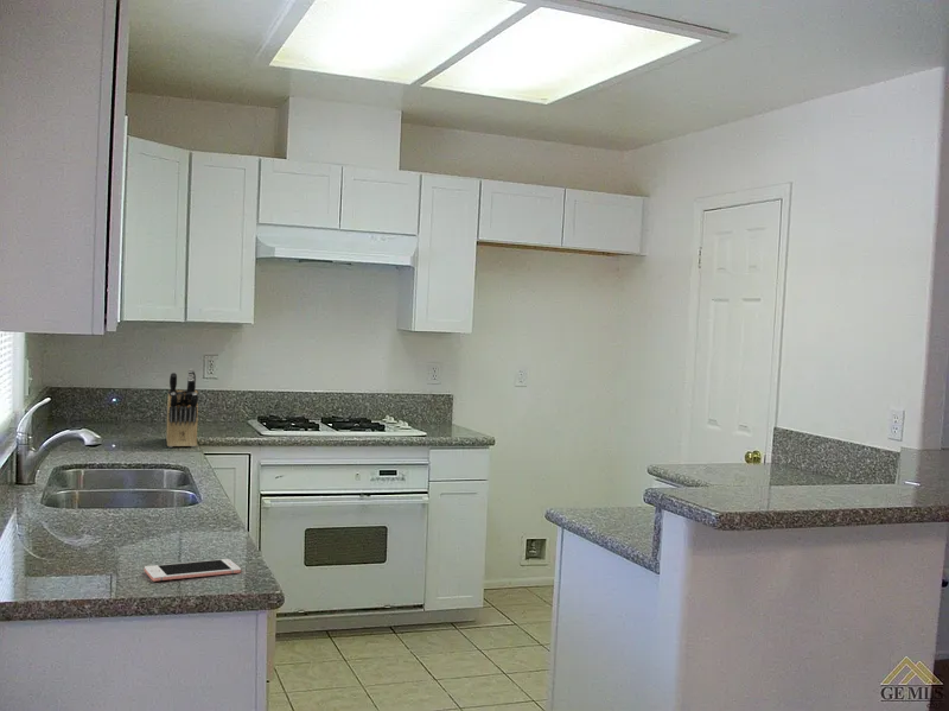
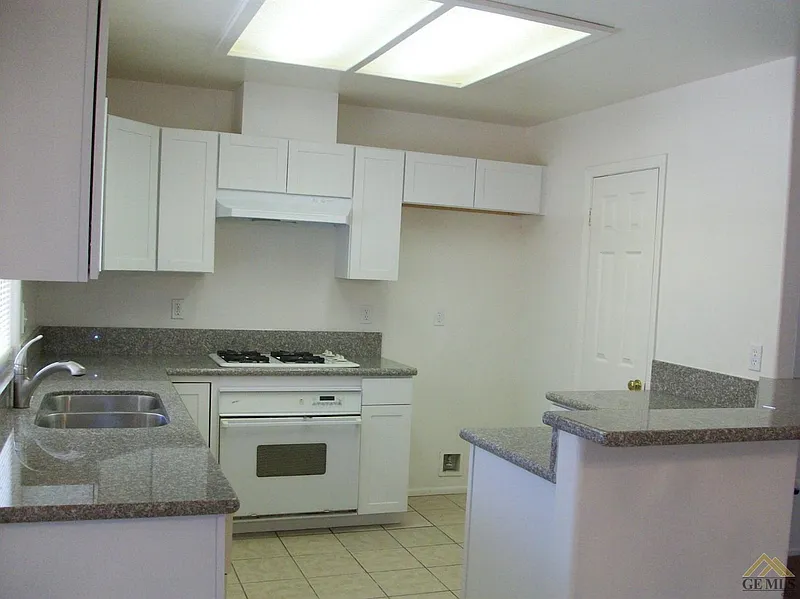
- cell phone (192, 569)
- knife block (181, 405)
